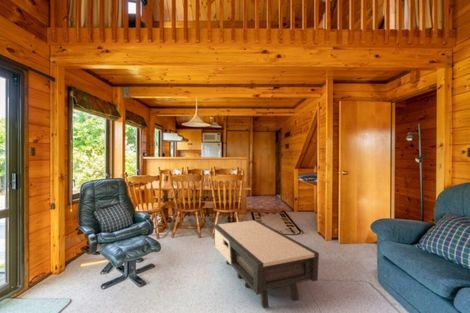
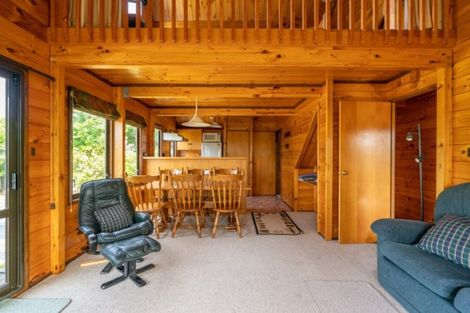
- coffee table (257, 257)
